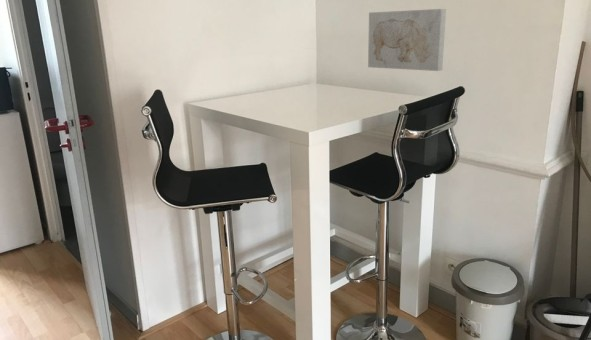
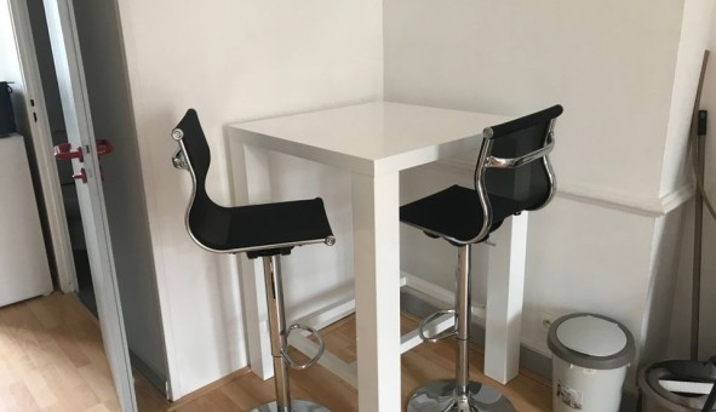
- wall art (404, 40)
